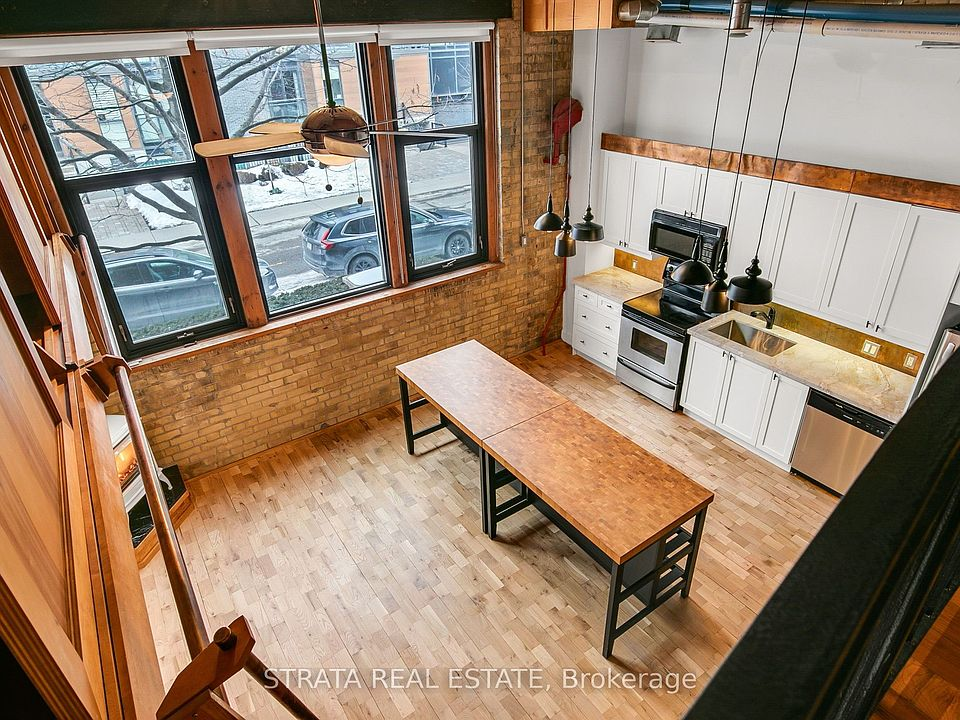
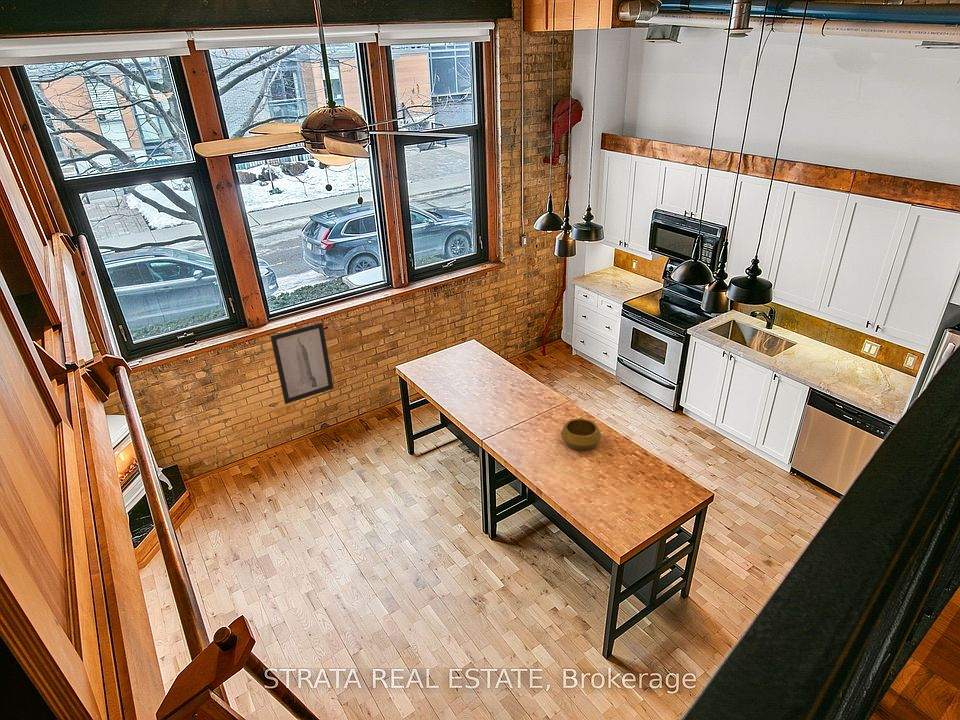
+ decorative bowl (580, 432)
+ wall art (303, 363)
